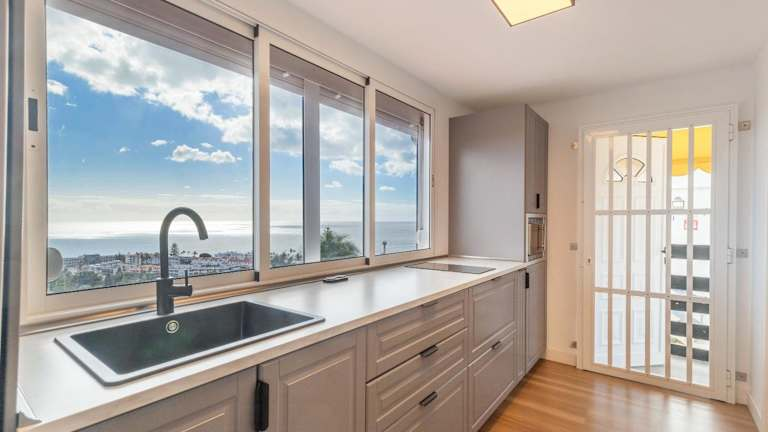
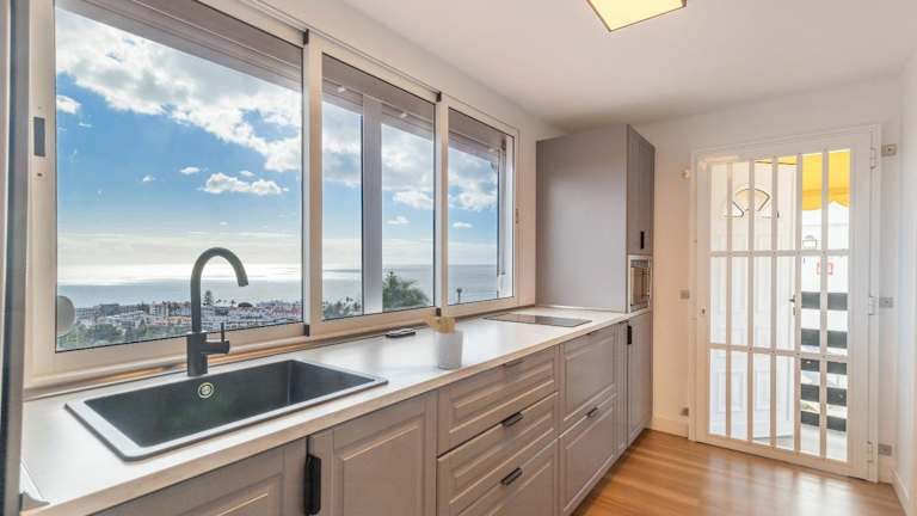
+ utensil holder (442, 339)
